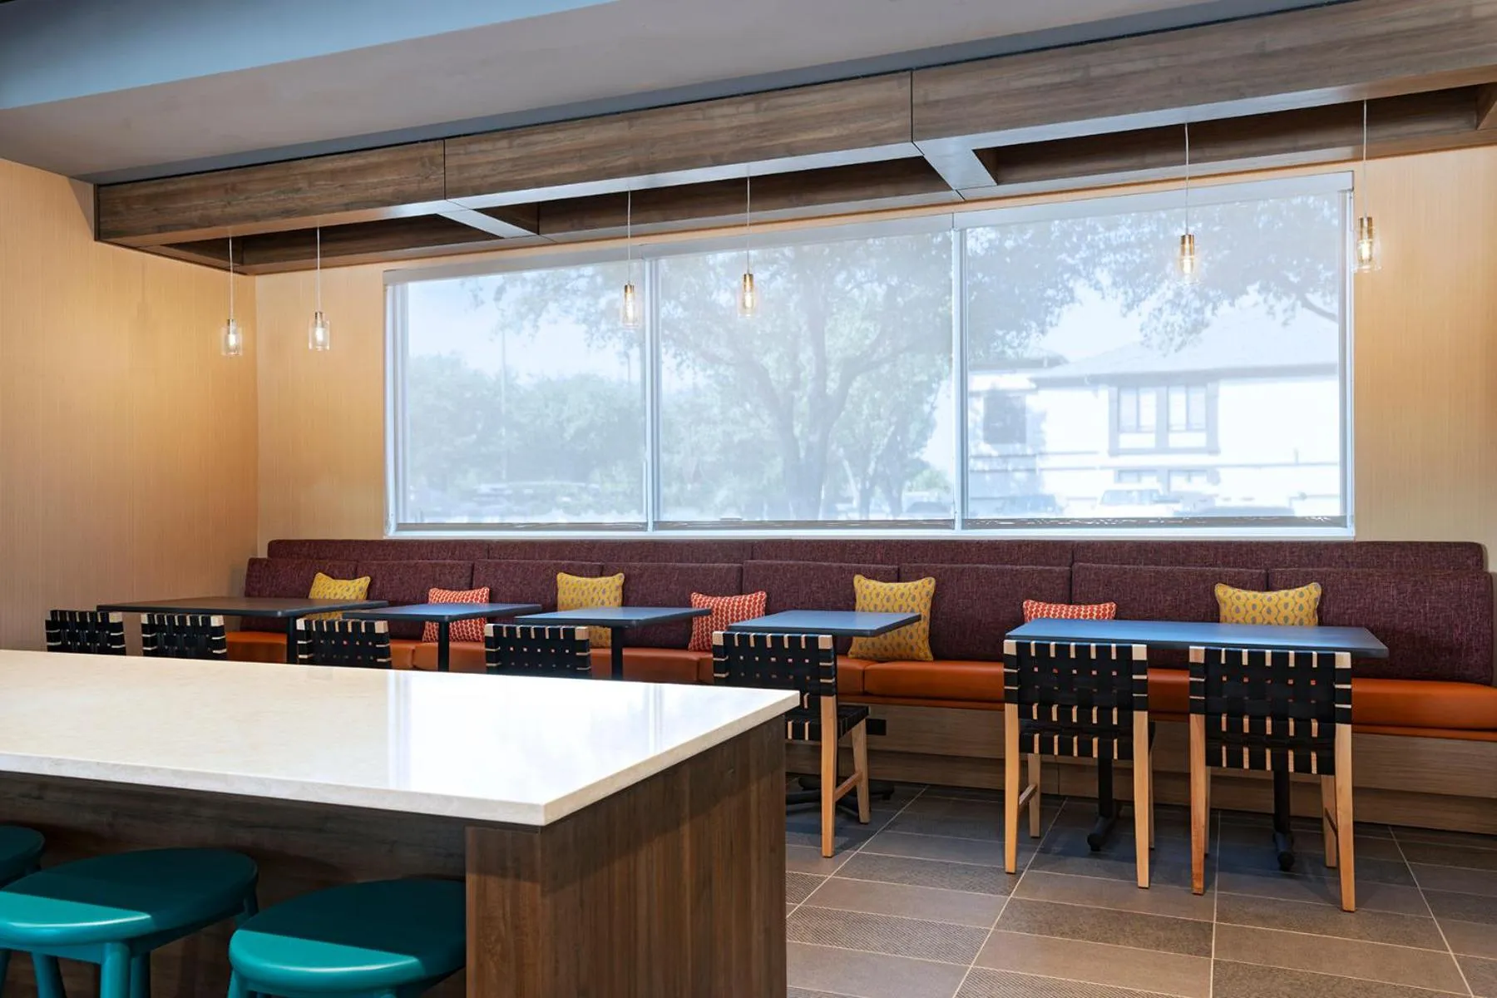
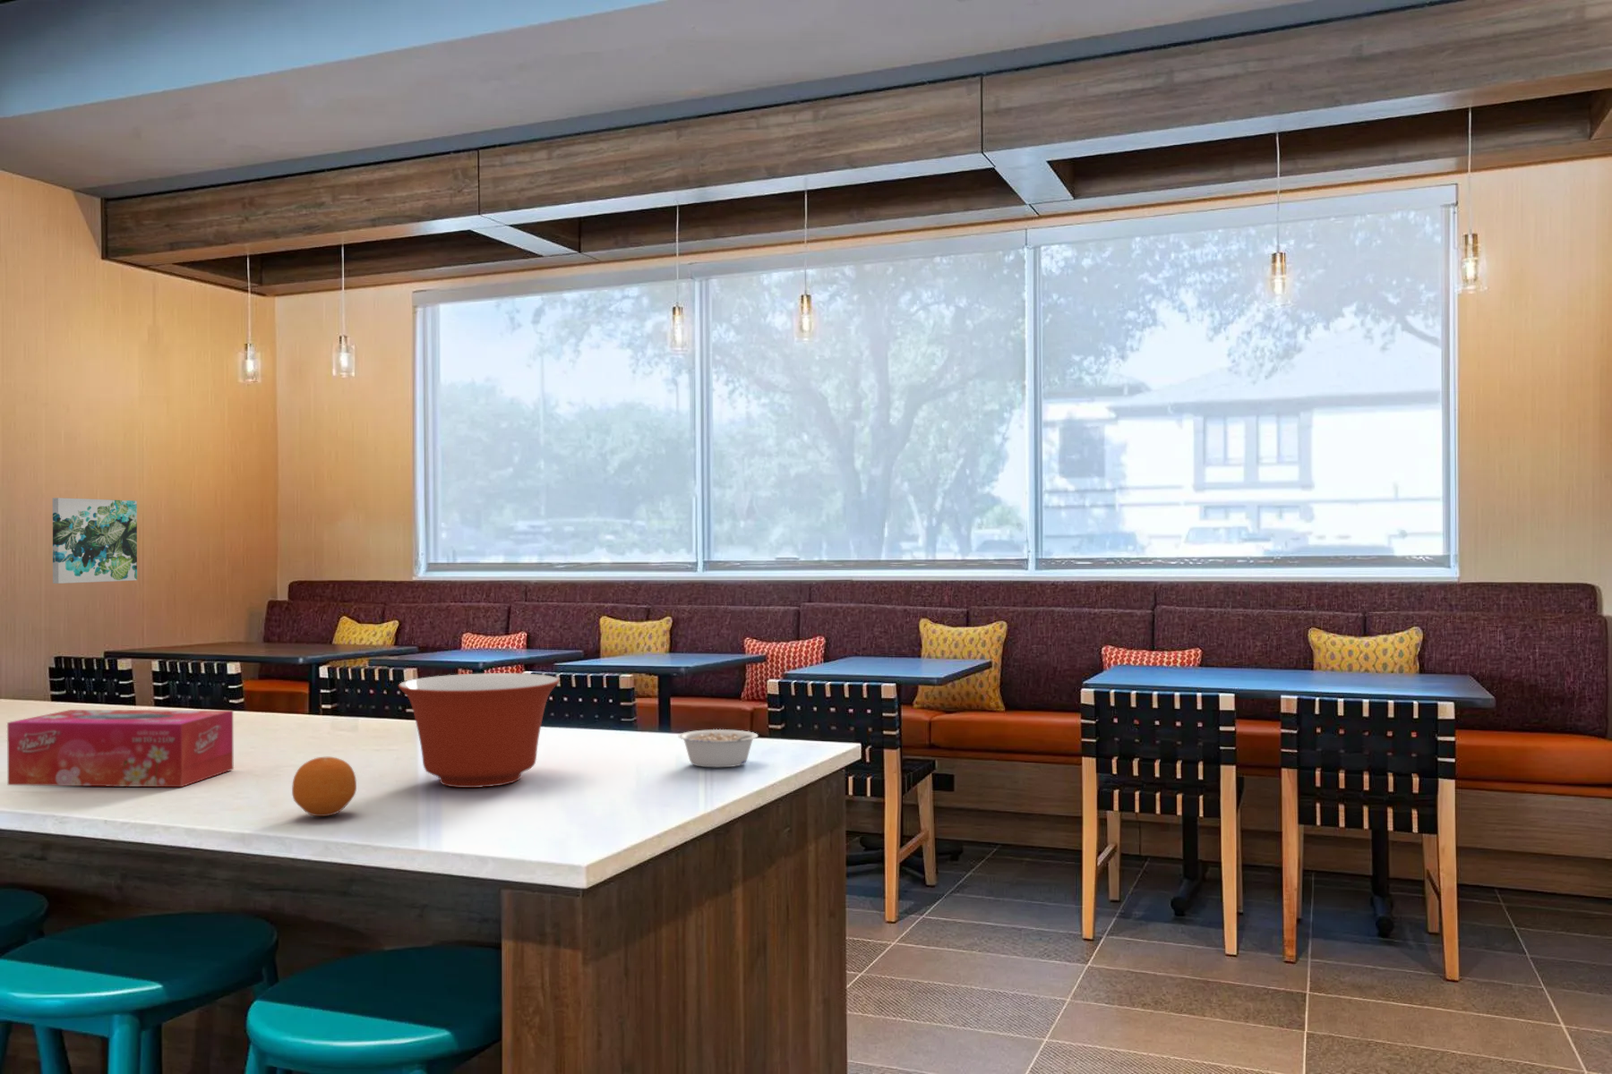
+ legume (721, 747)
+ tissue box (124, 747)
+ wall art (96, 541)
+ fruit (324, 786)
+ mixing bowl (480, 730)
